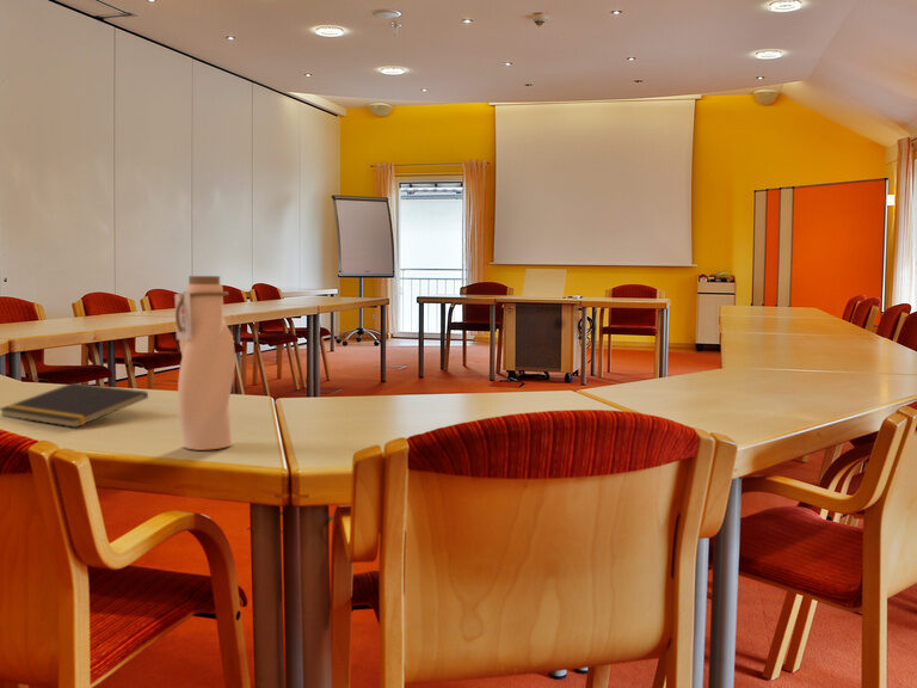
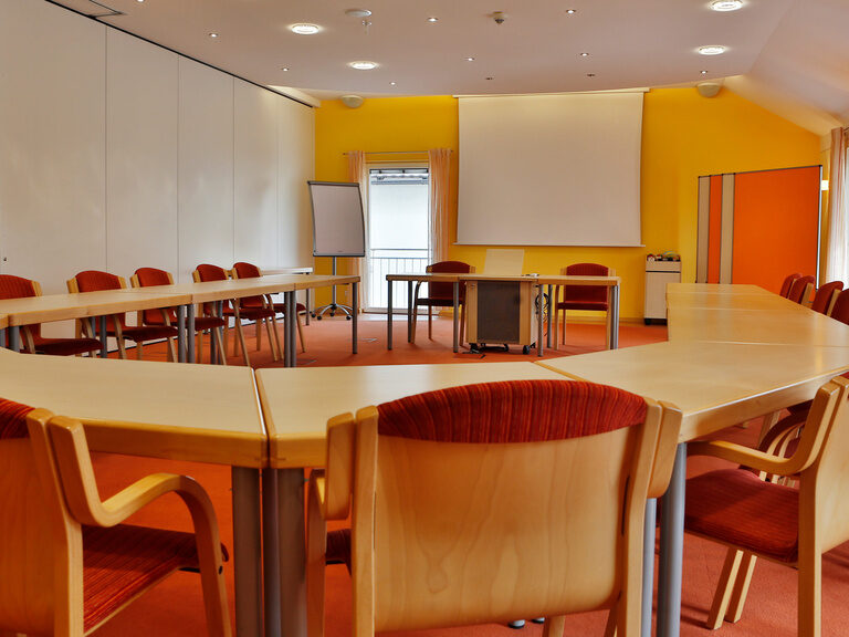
- water bottle (203, 361)
- notepad (74, 403)
